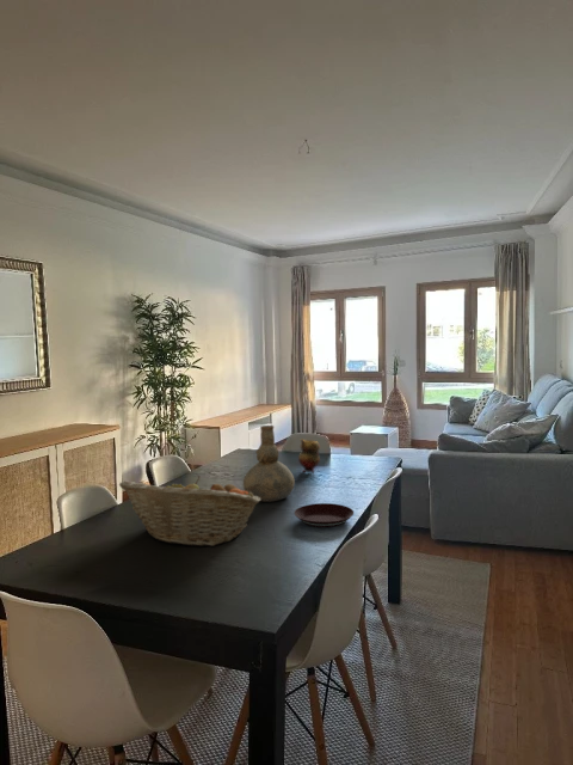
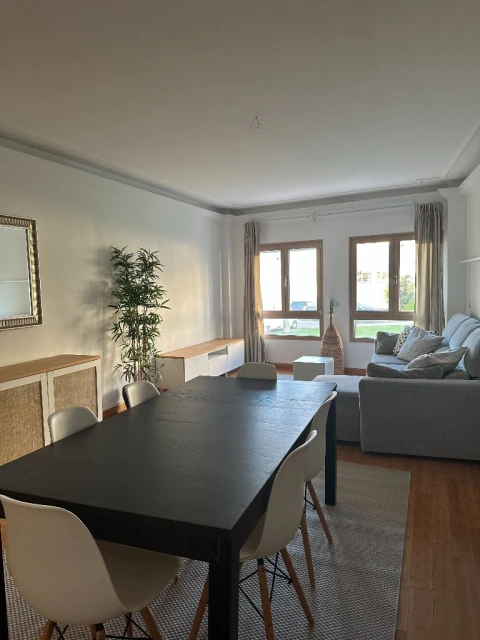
- teapot (310, 453)
- plate (324, 515)
- fruit basket (190, 502)
- vase (267, 461)
